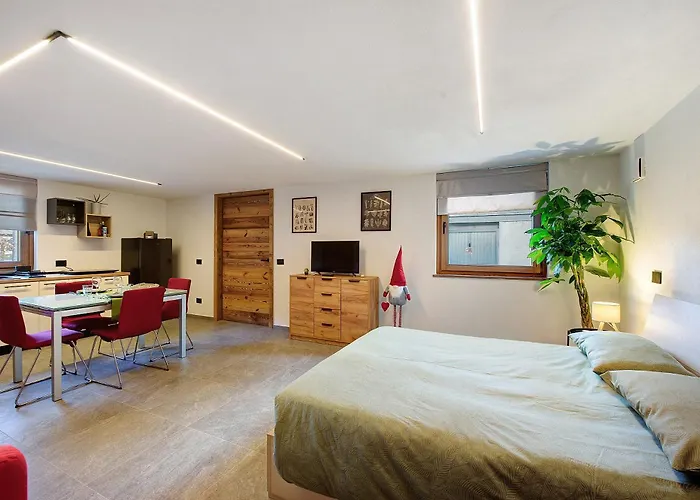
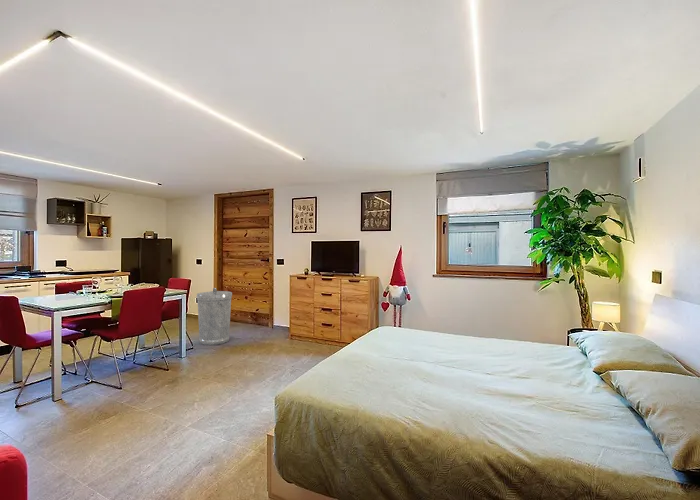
+ trash can (214, 314)
